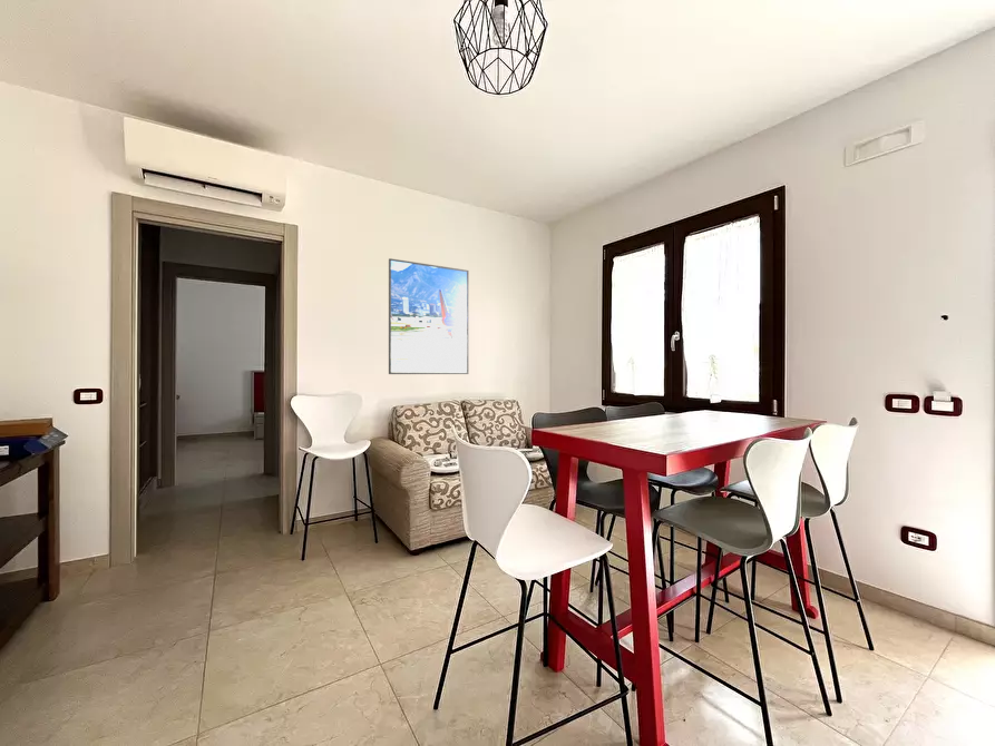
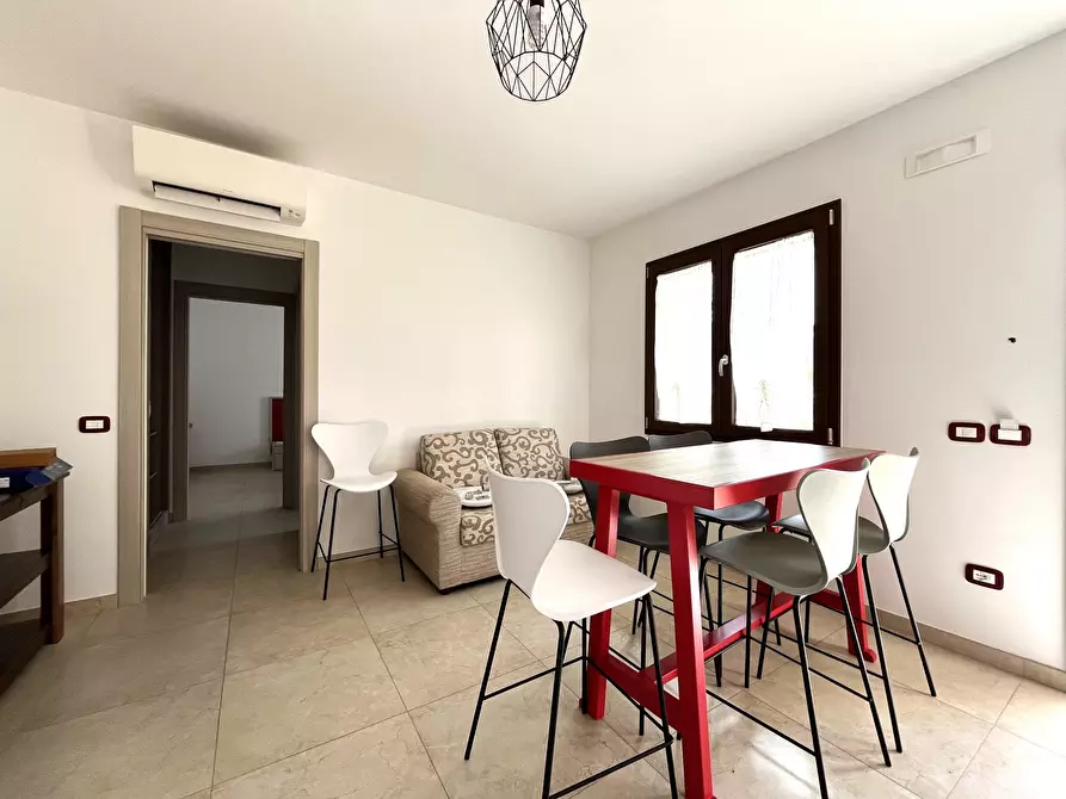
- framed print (430, 320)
